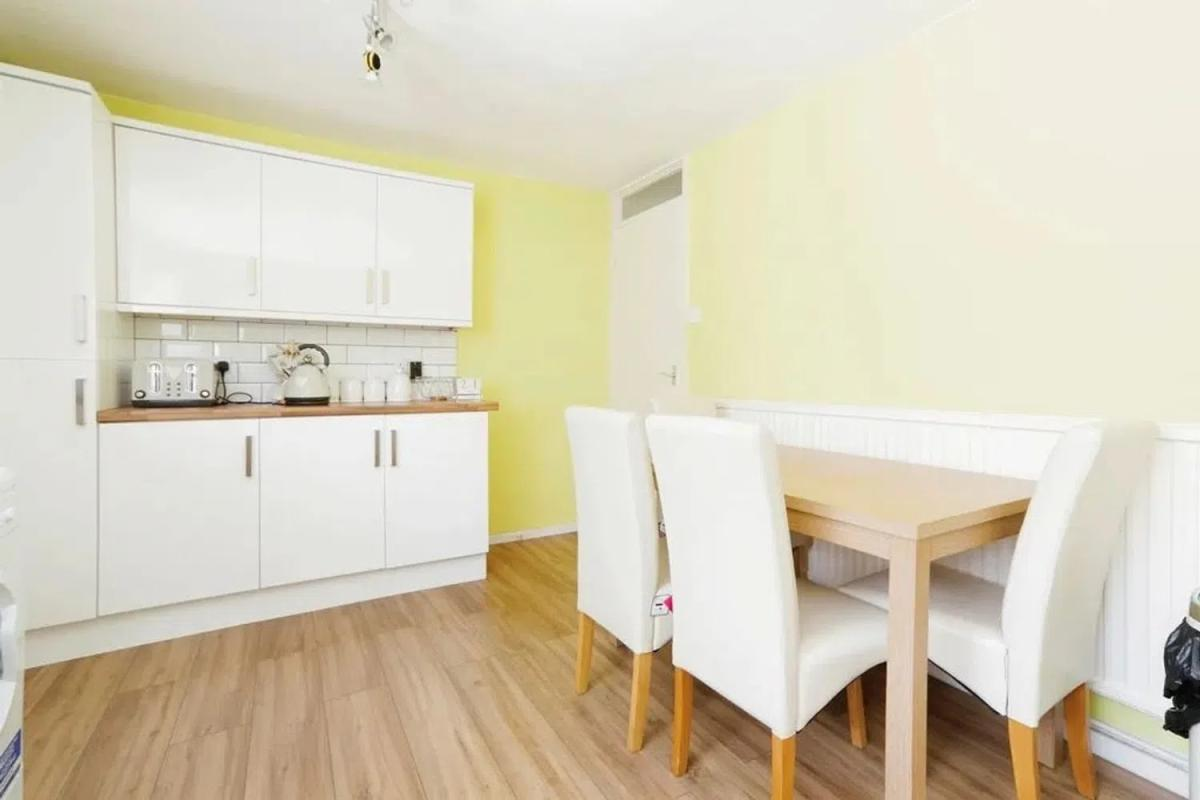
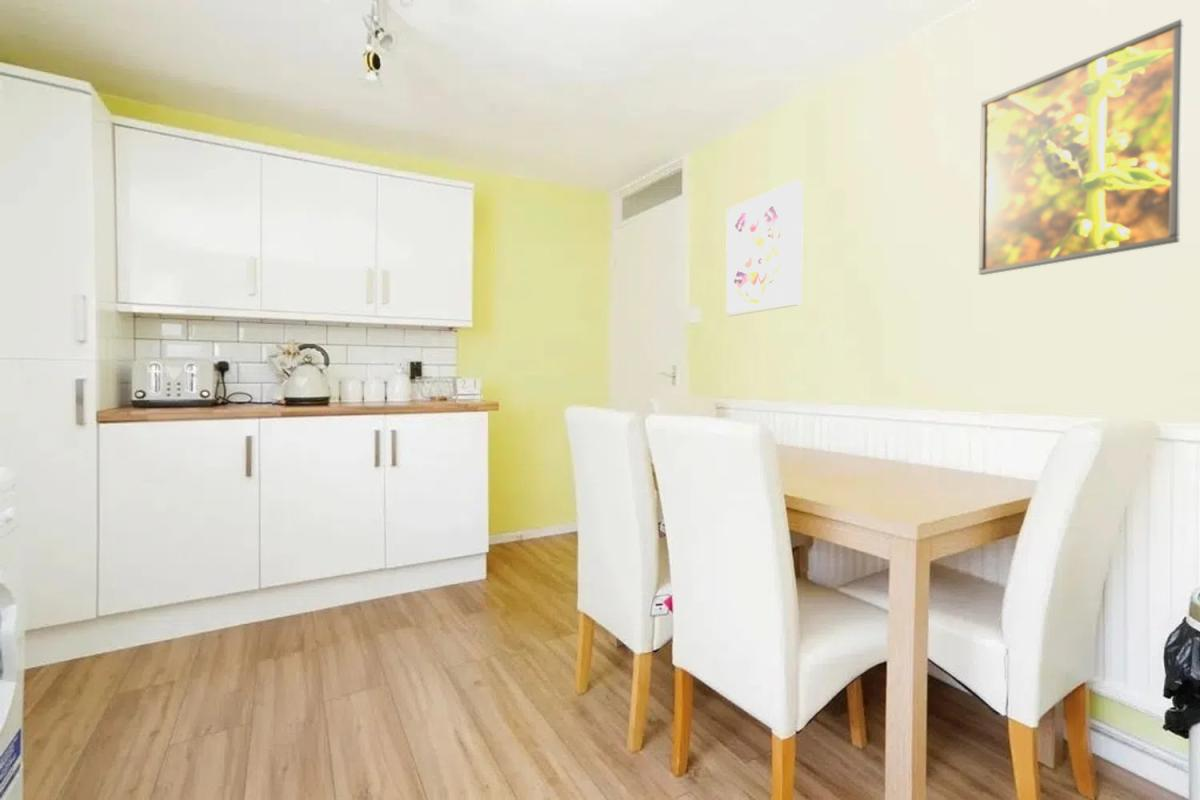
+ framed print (1068, 163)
+ wall art (761, 253)
